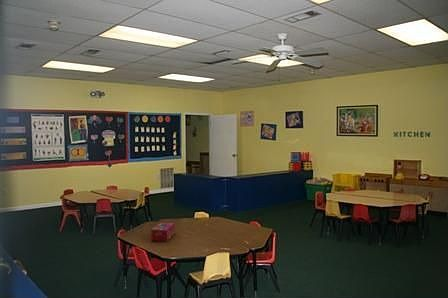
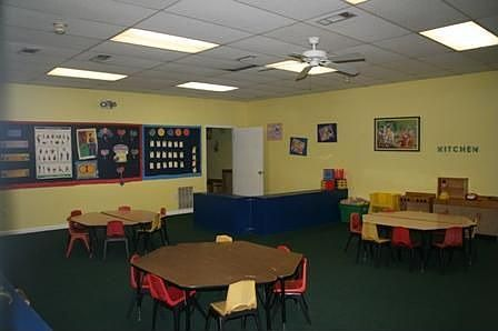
- tissue box (163, 231)
